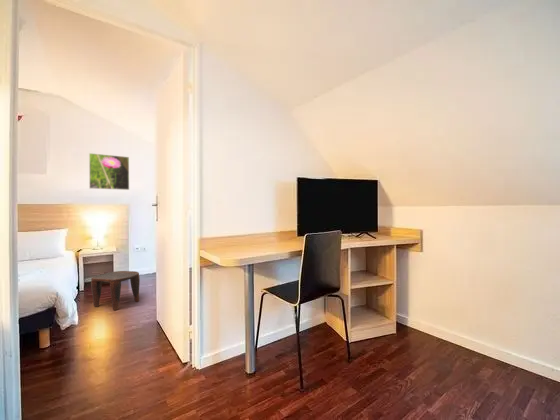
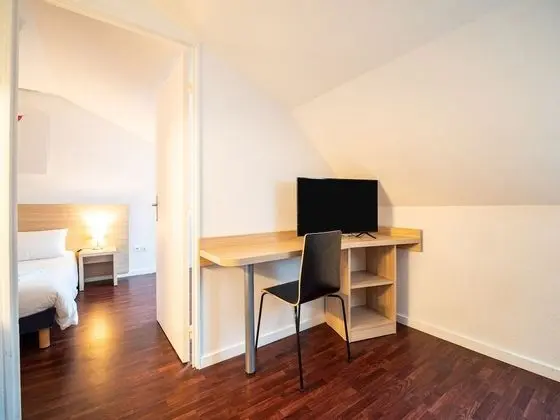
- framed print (109, 172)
- stool (116, 289)
